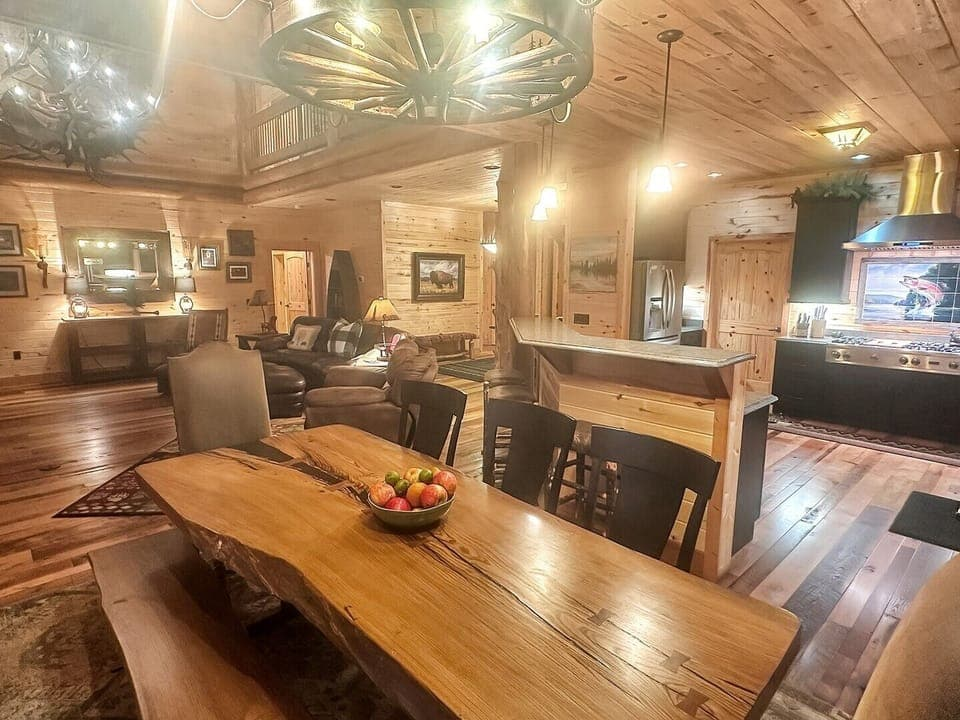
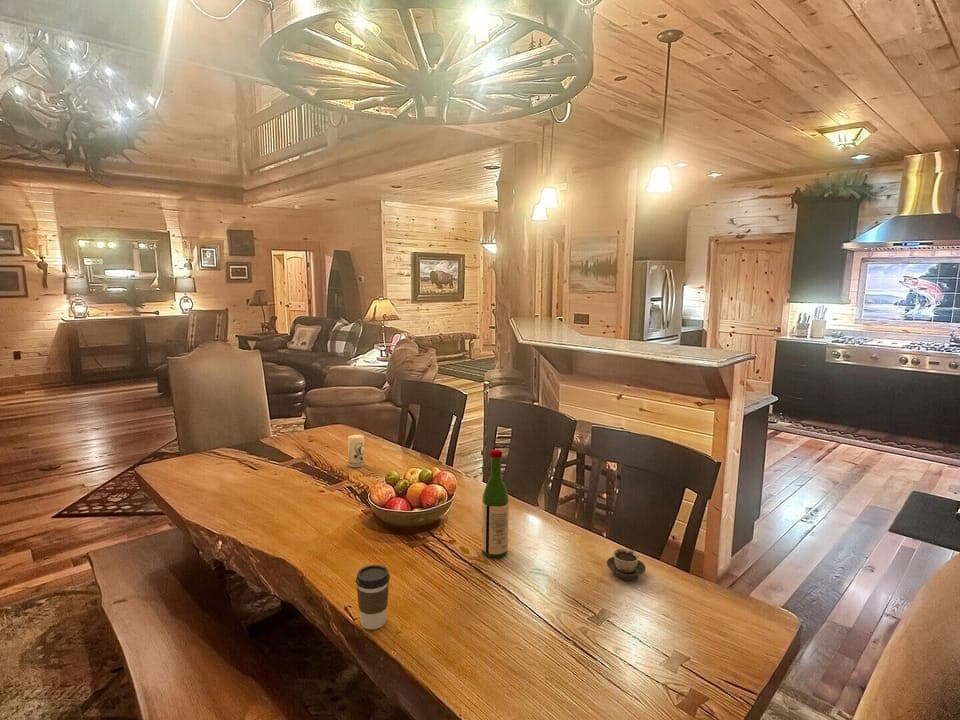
+ coffee cup (373, 597)
+ candle (356, 450)
+ cup (626, 564)
+ wine bottle (495, 502)
